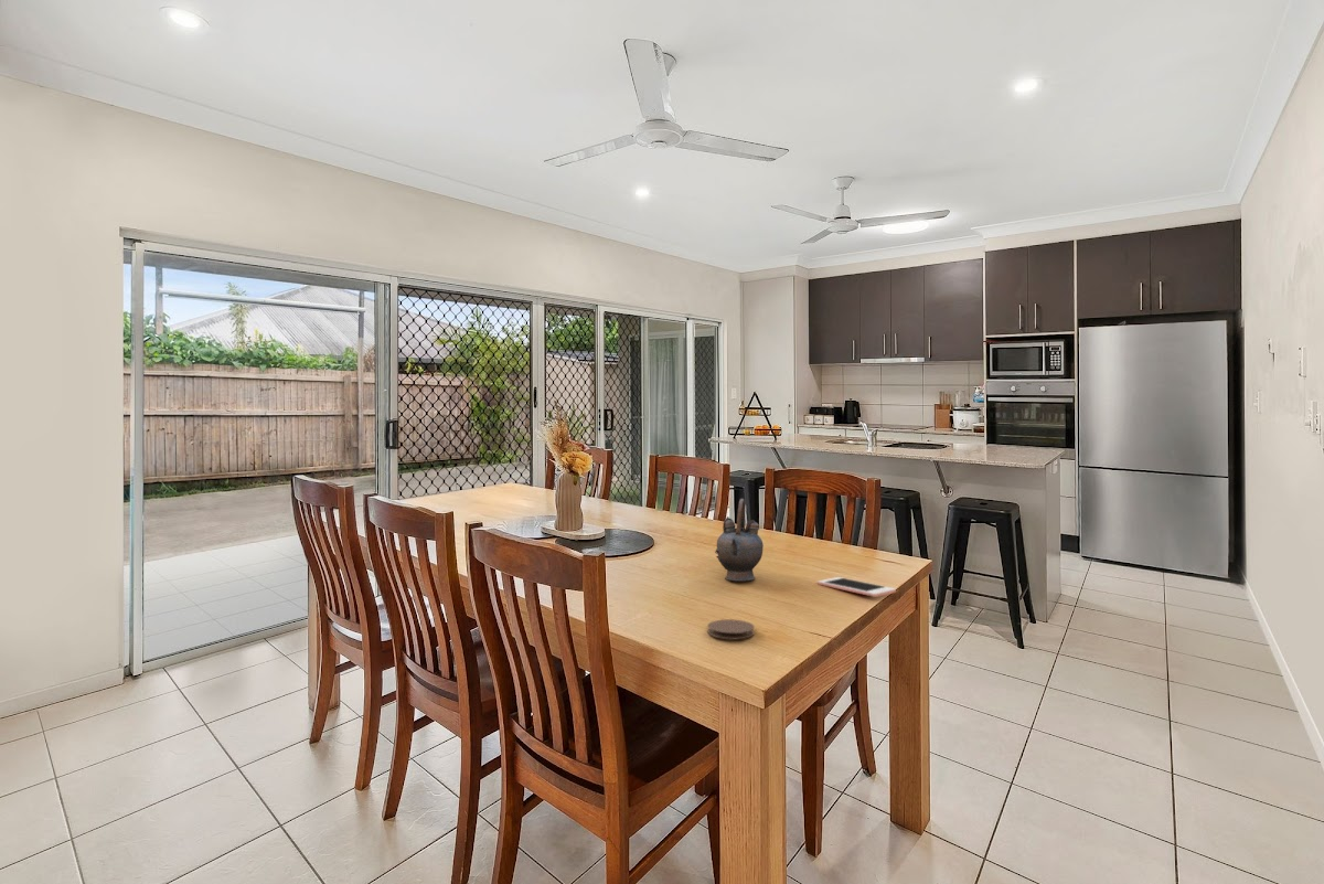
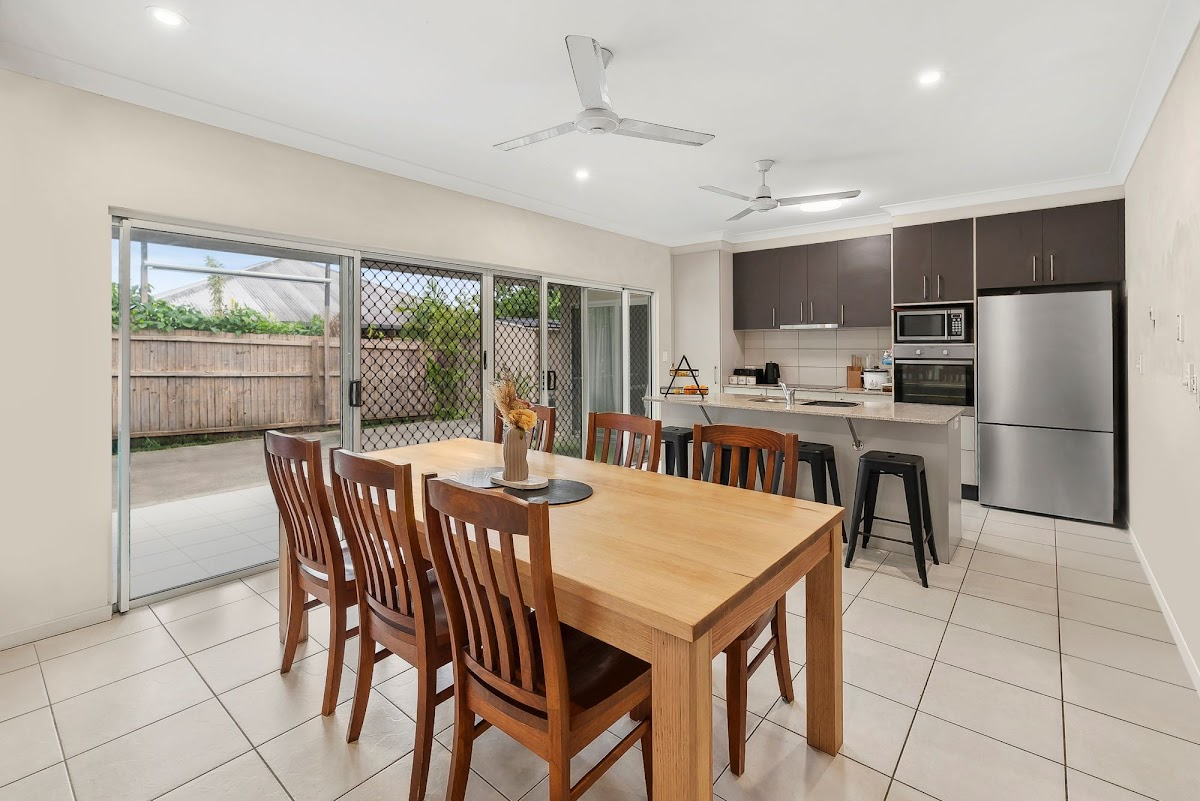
- coaster (730, 629)
- cell phone (855, 586)
- teapot (738, 540)
